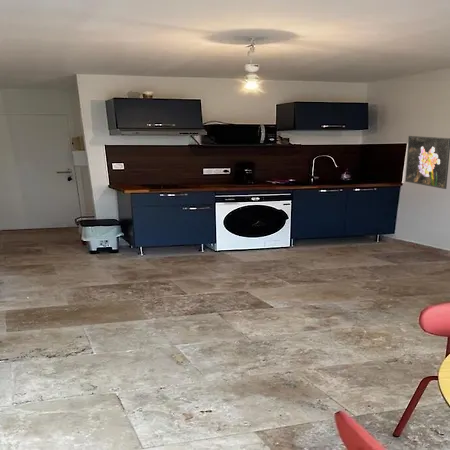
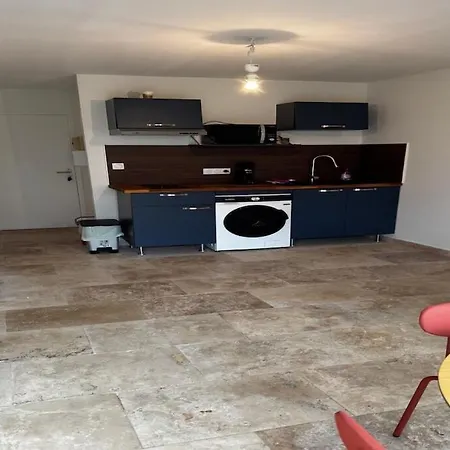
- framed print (426, 161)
